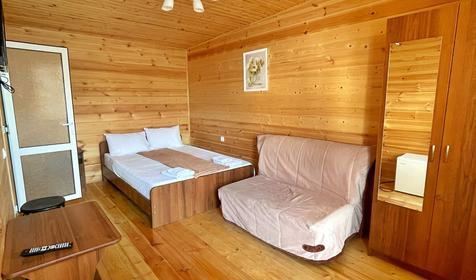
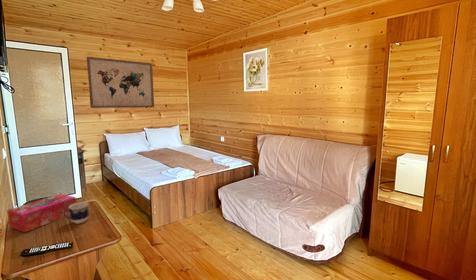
+ cup (76, 214)
+ wall art (123, 84)
+ tissue box (44, 211)
